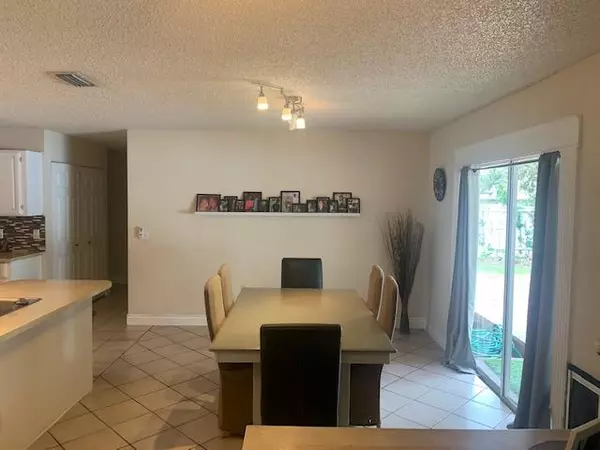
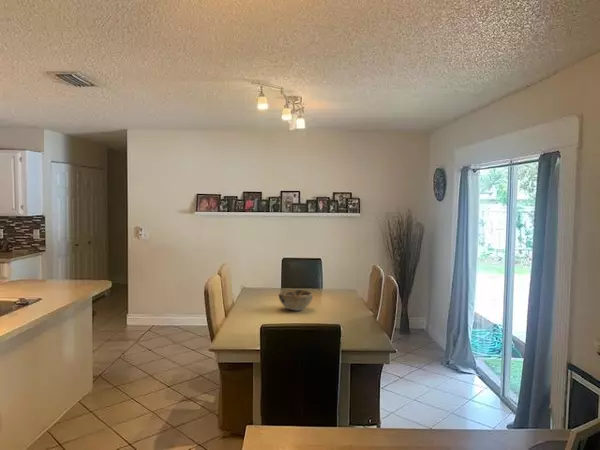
+ decorative bowl (295, 301)
